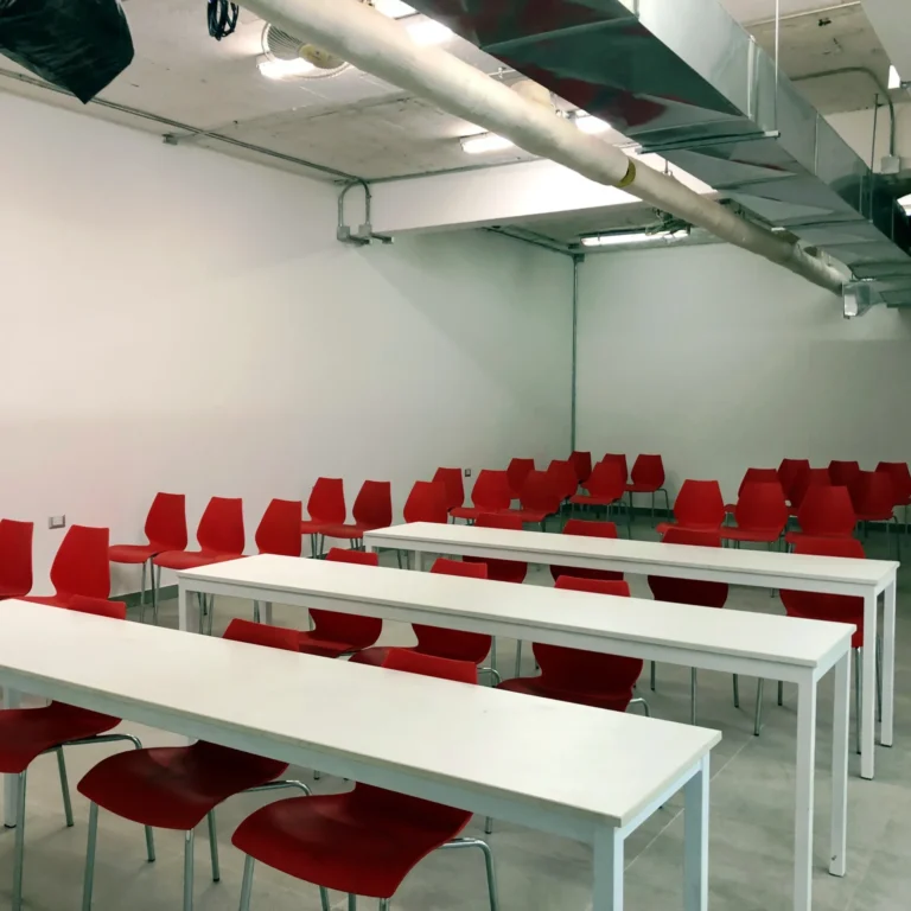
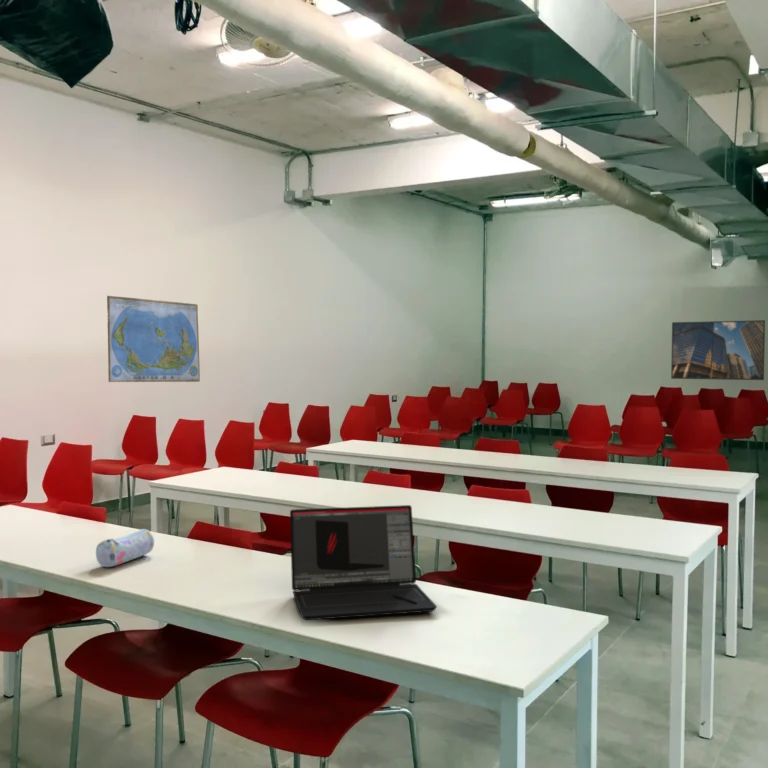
+ laptop (360, 558)
+ pencil case (125, 547)
+ world map (156, 341)
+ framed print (716, 350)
